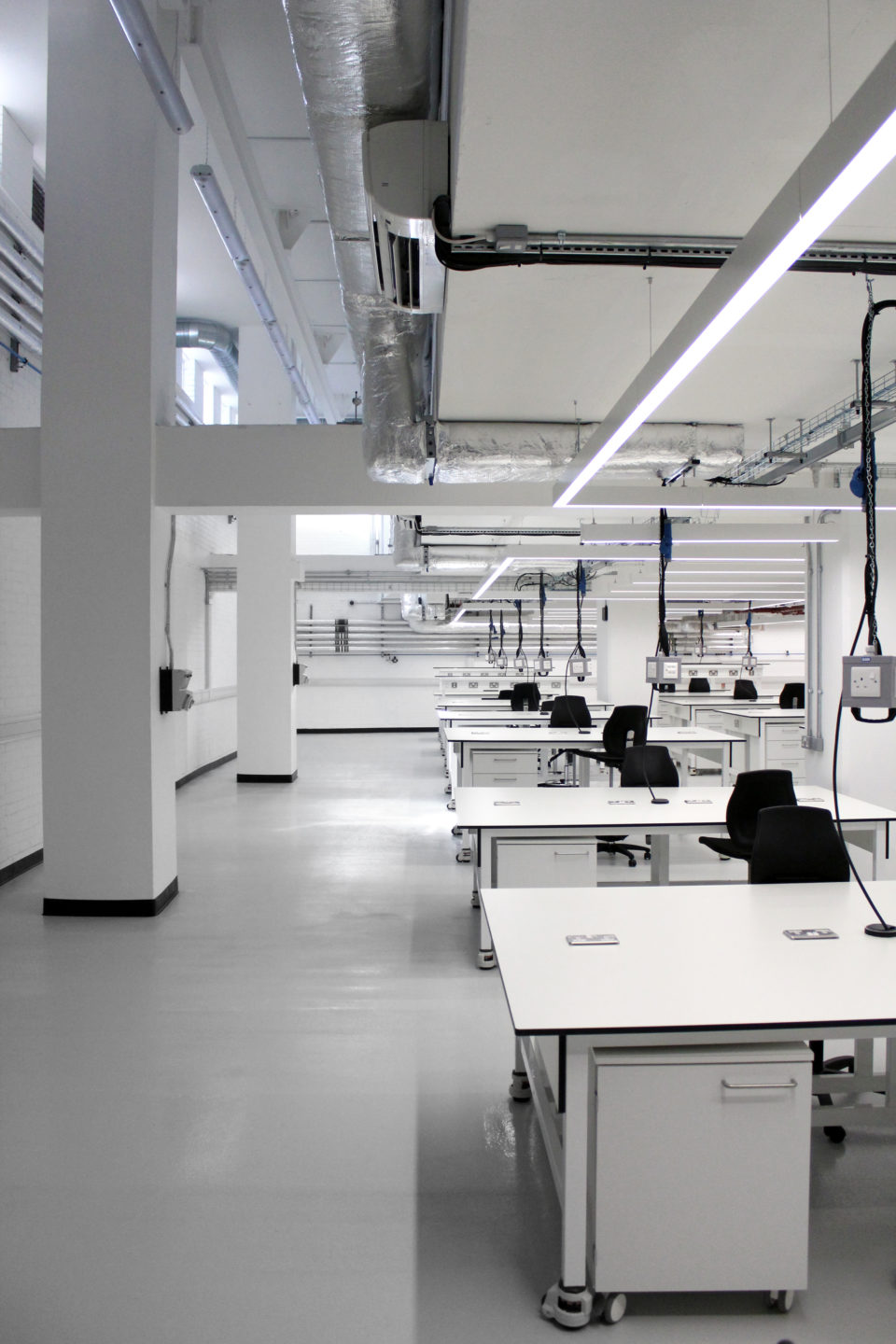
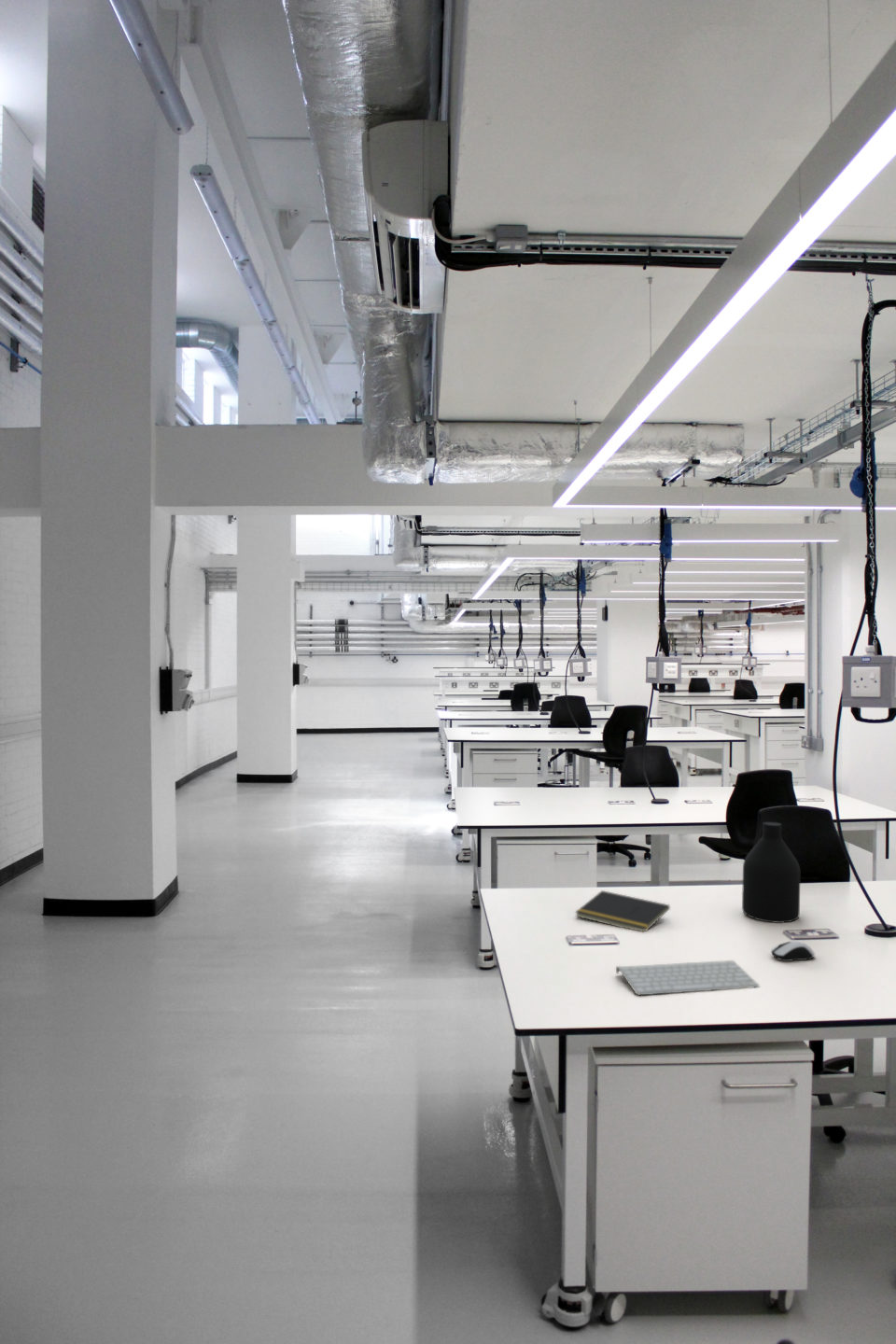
+ keyboard (686, 975)
+ computer mouse (792, 949)
+ bottle (771, 869)
+ notepad (622, 910)
